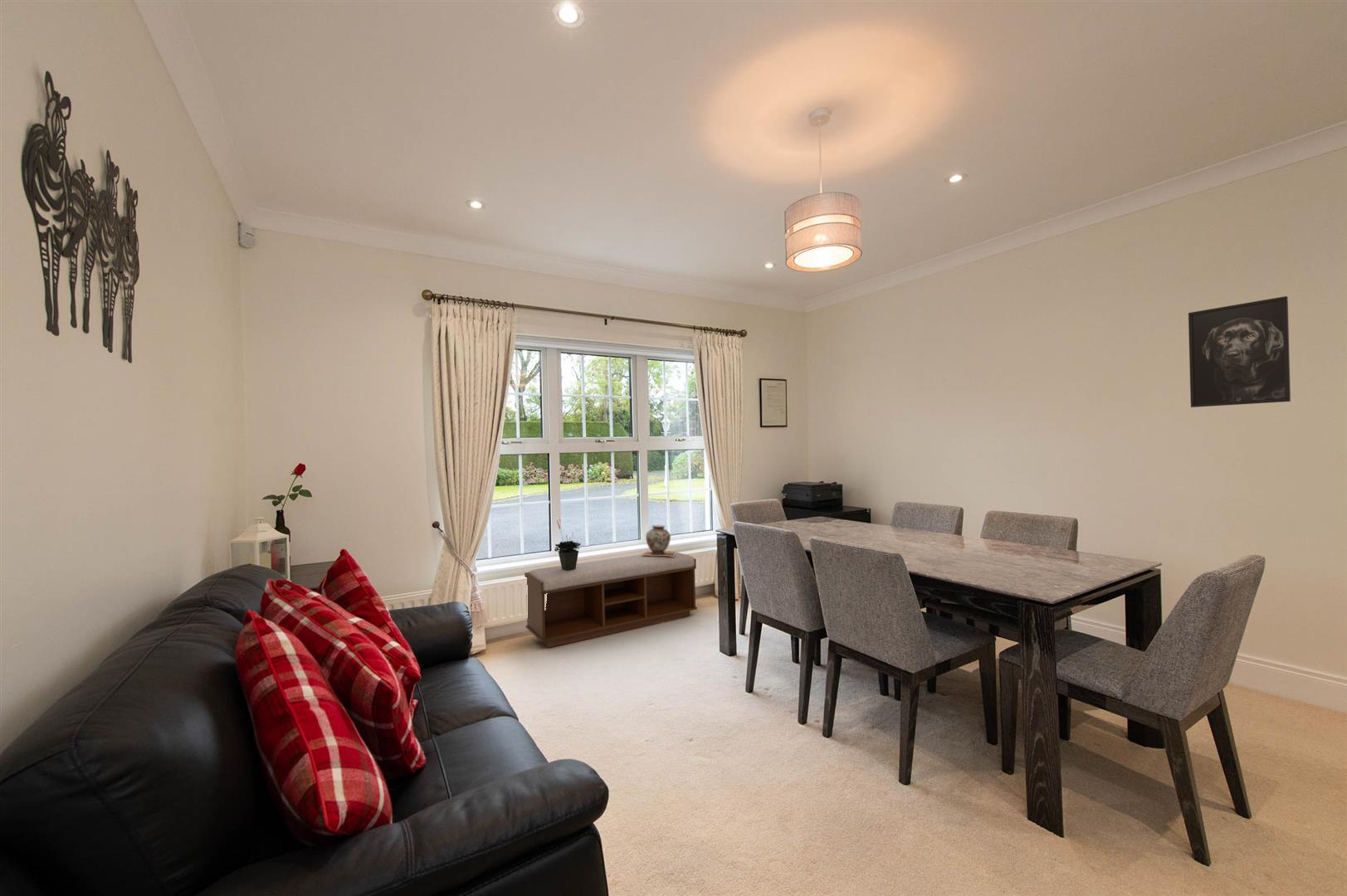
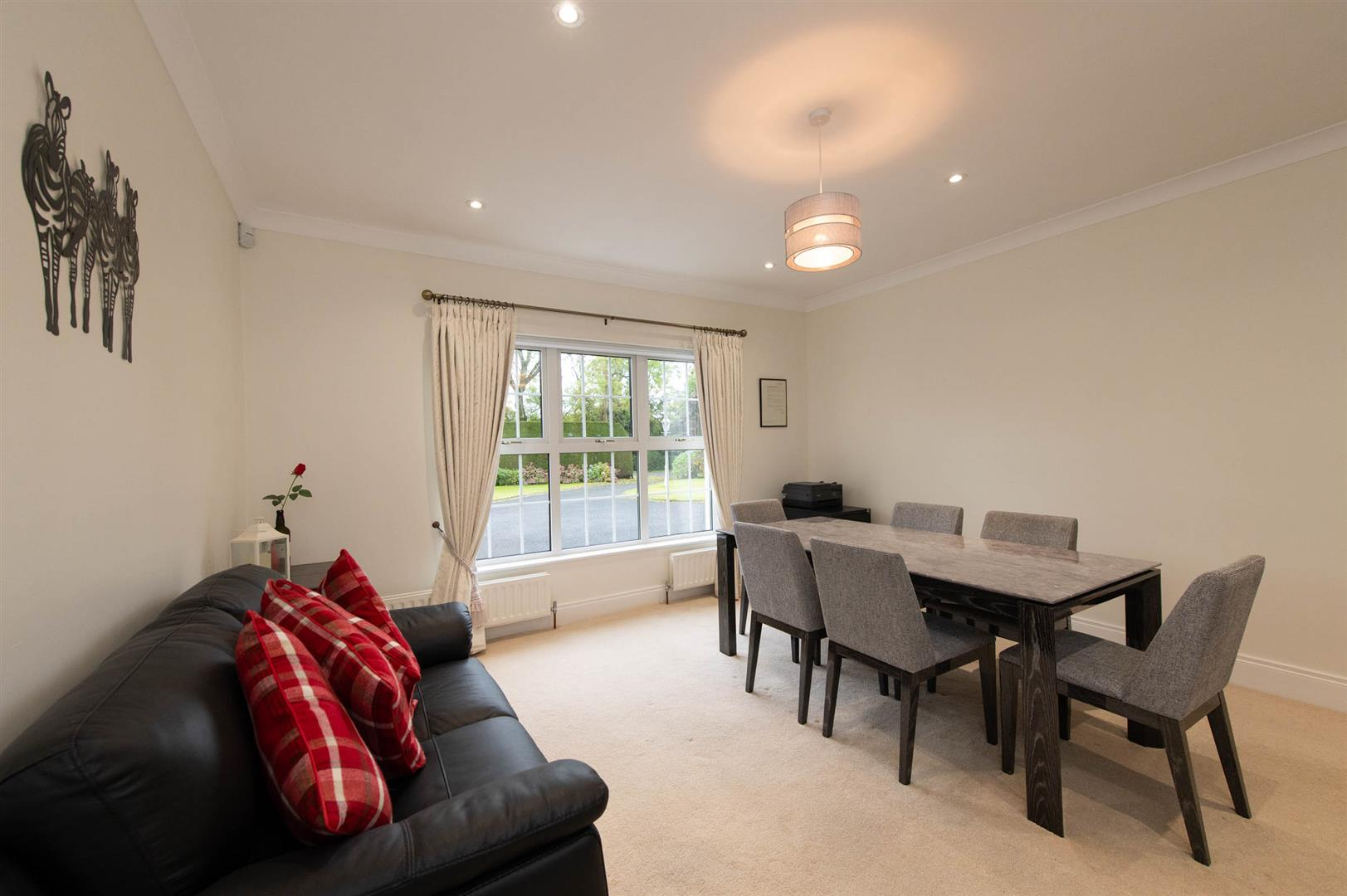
- decorative vase (659, 540)
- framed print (1237, 354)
- bench (615, 593)
- potted plant (567, 543)
